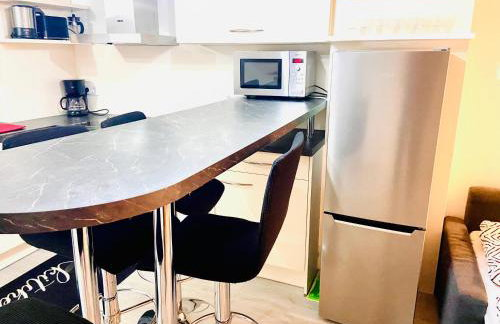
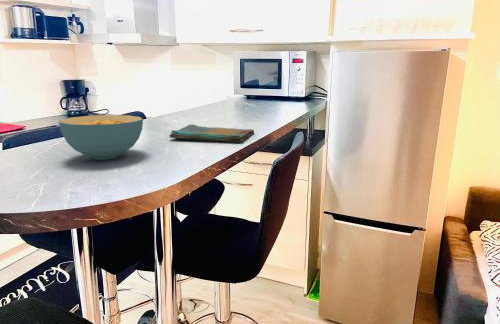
+ dish towel (213, 132)
+ cereal bowl (103, 138)
